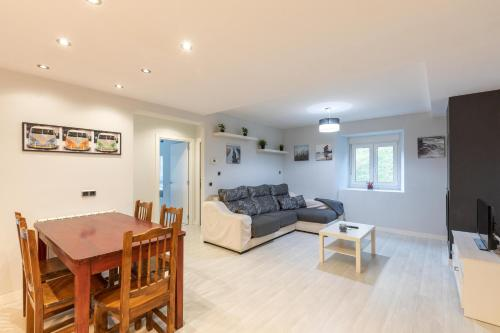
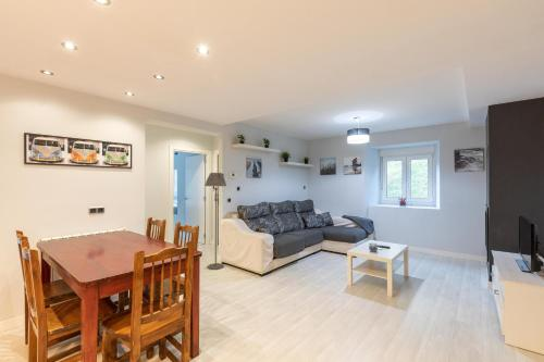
+ floor lamp (215, 220)
